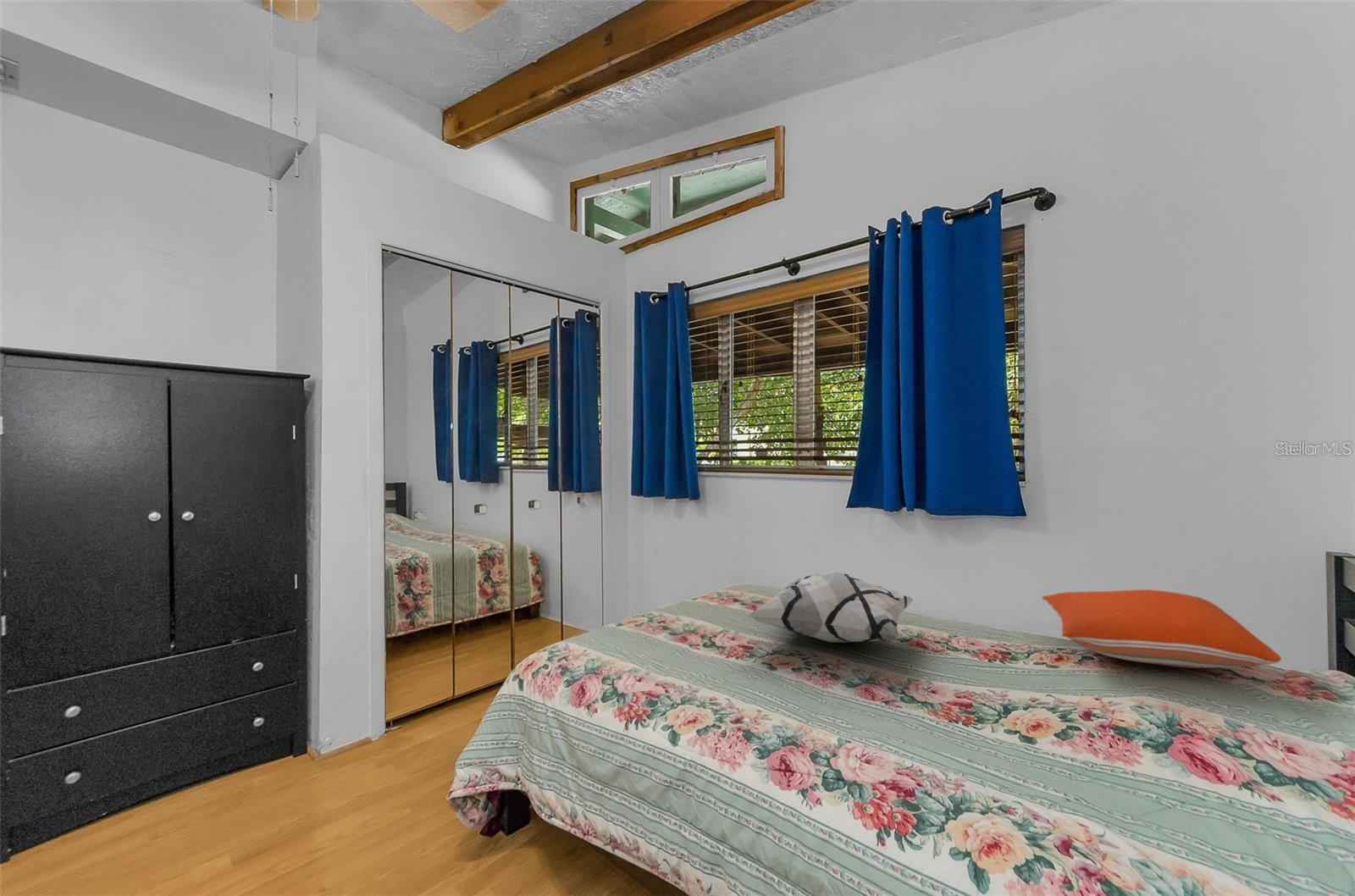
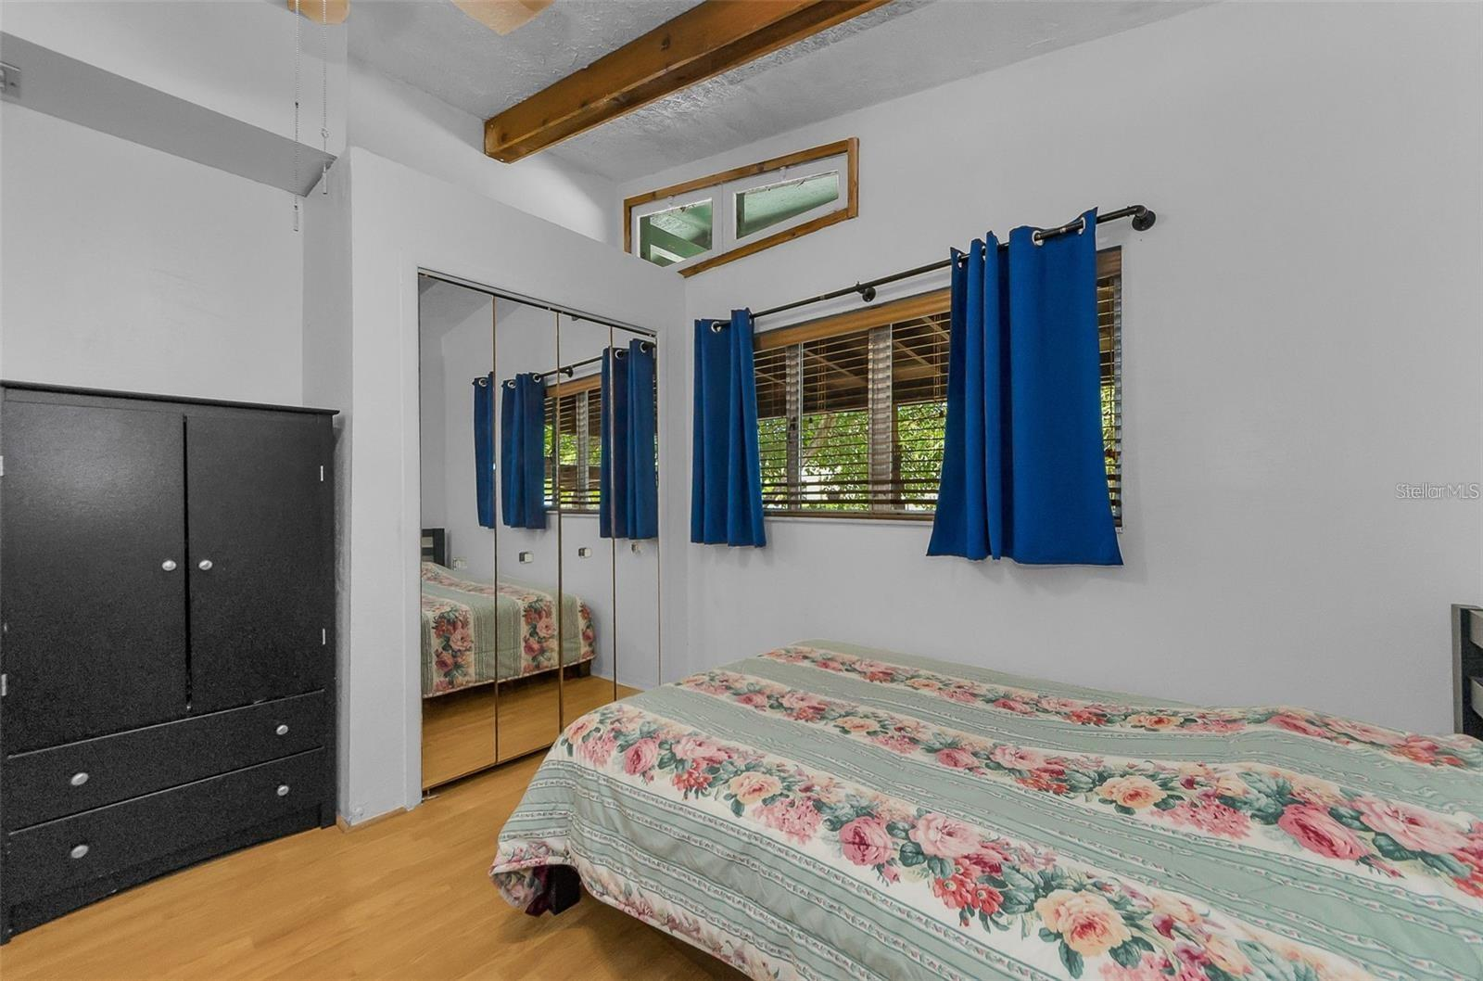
- pillow (1142, 624)
- decorative pillow (835, 607)
